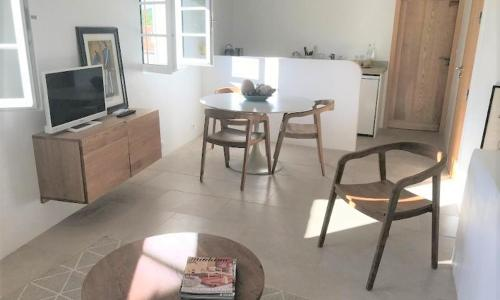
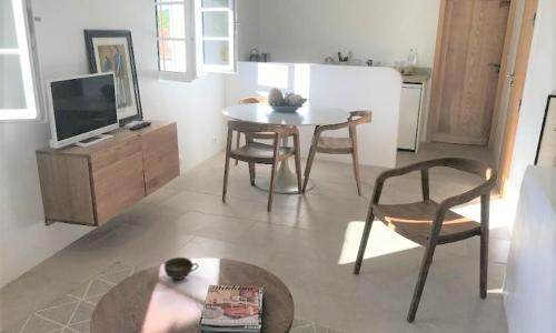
+ cup (181, 270)
